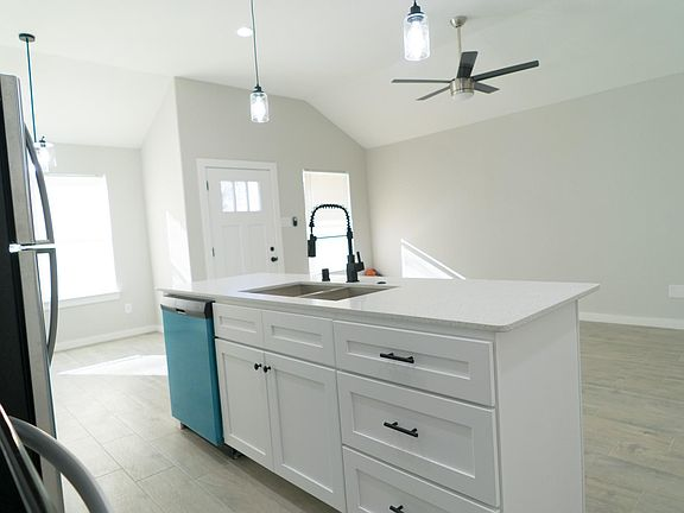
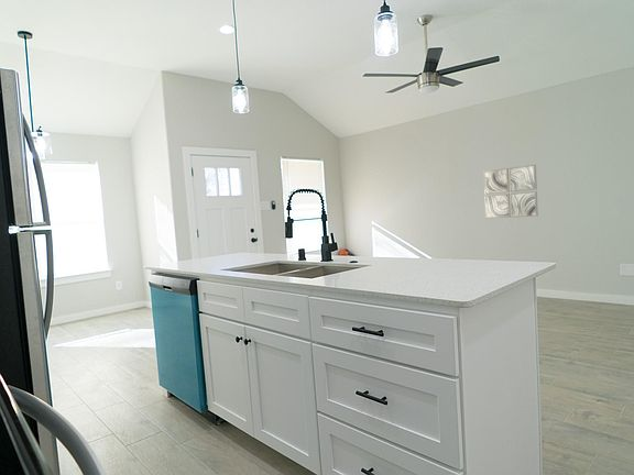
+ wall art (510, 191)
